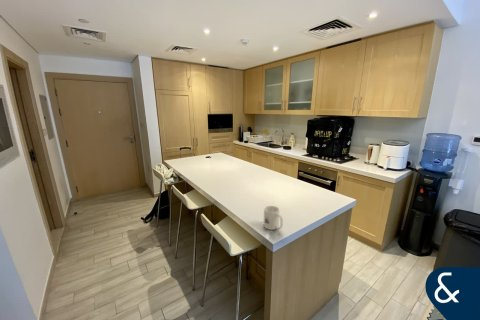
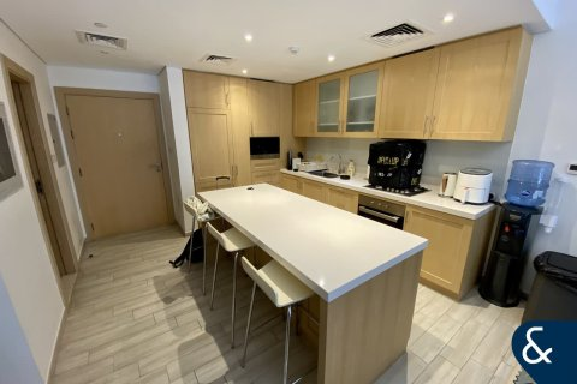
- mug (273, 218)
